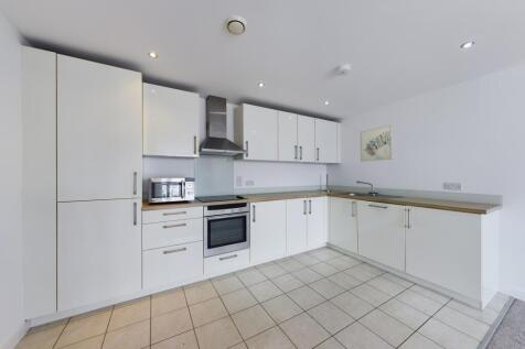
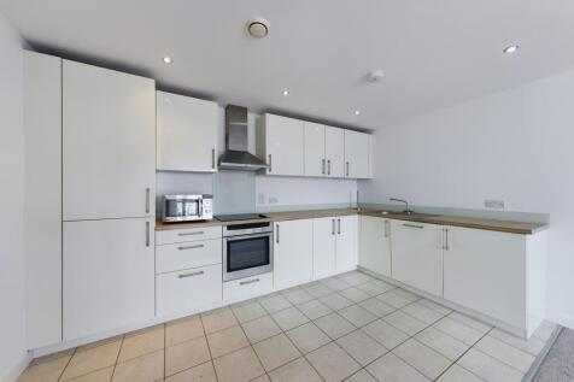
- wall art (375, 144)
